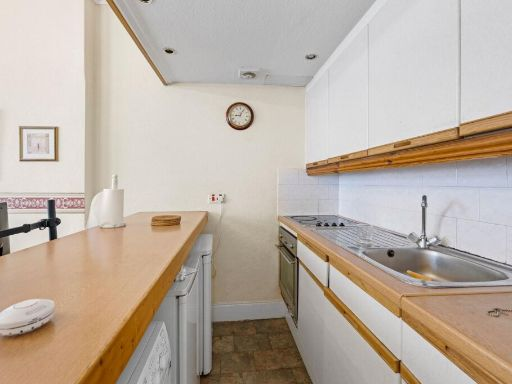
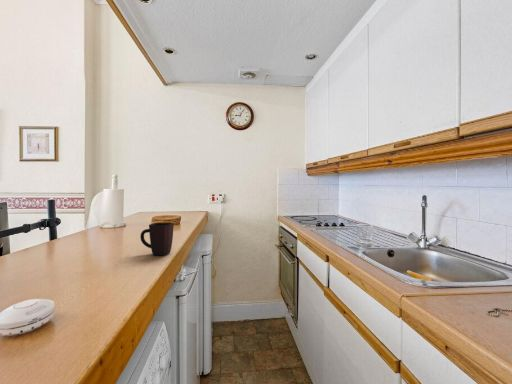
+ mug (157, 239)
